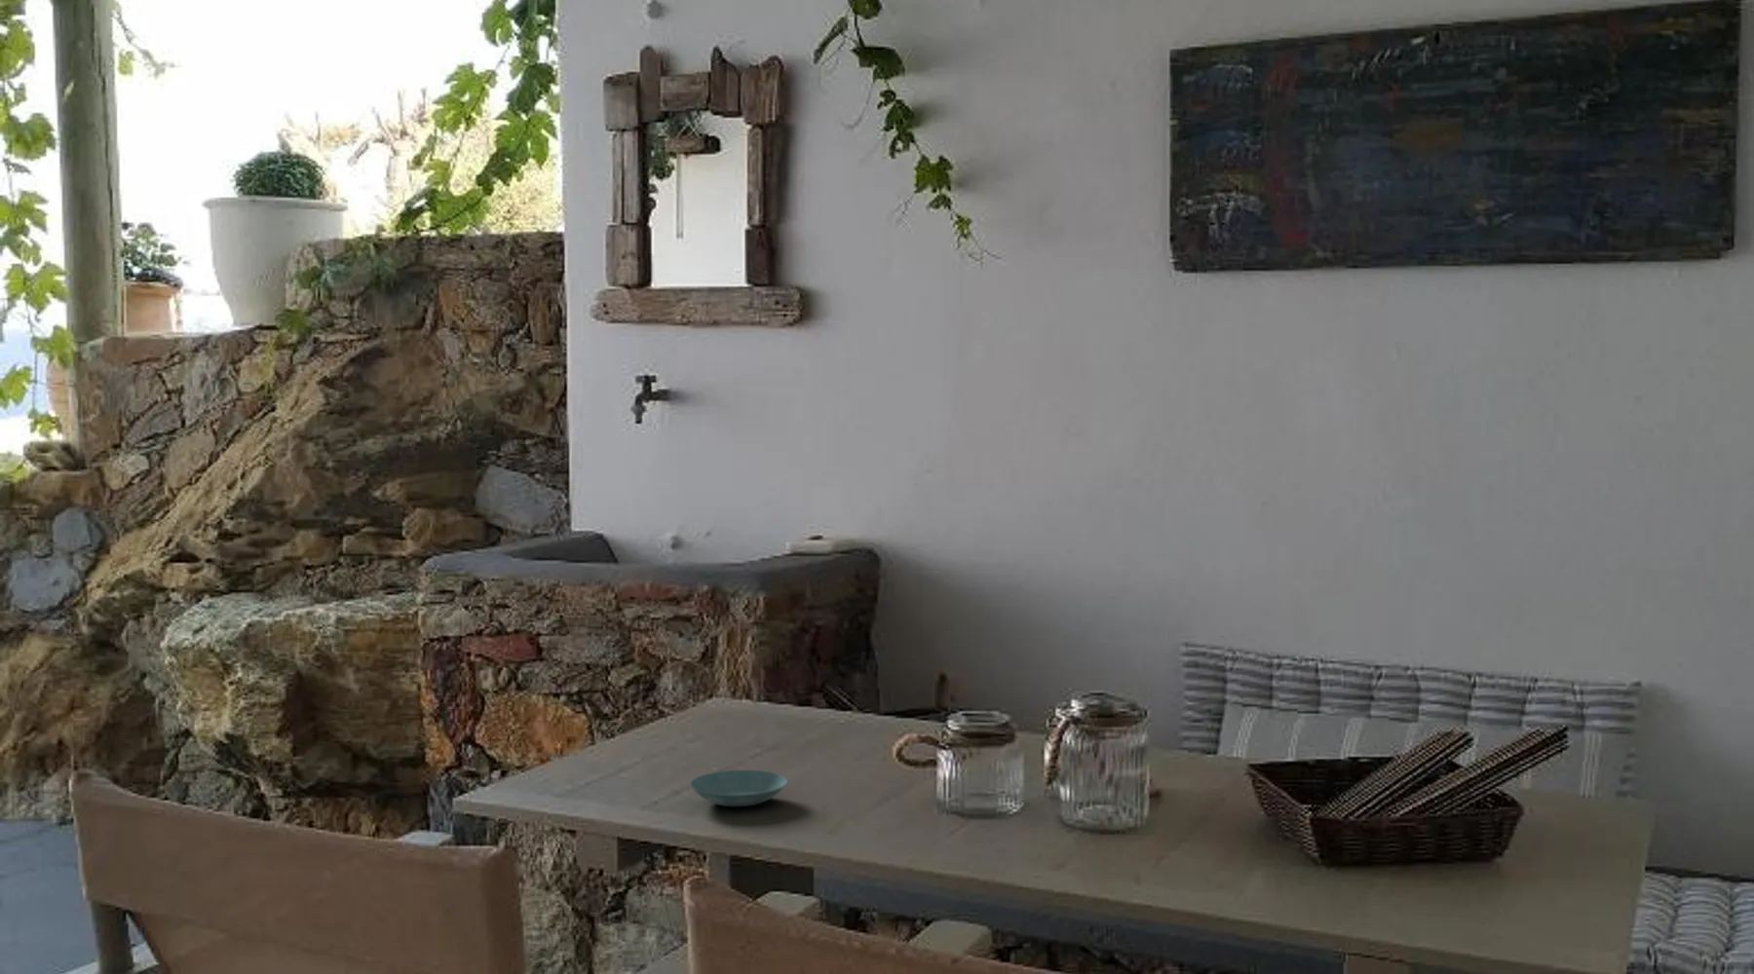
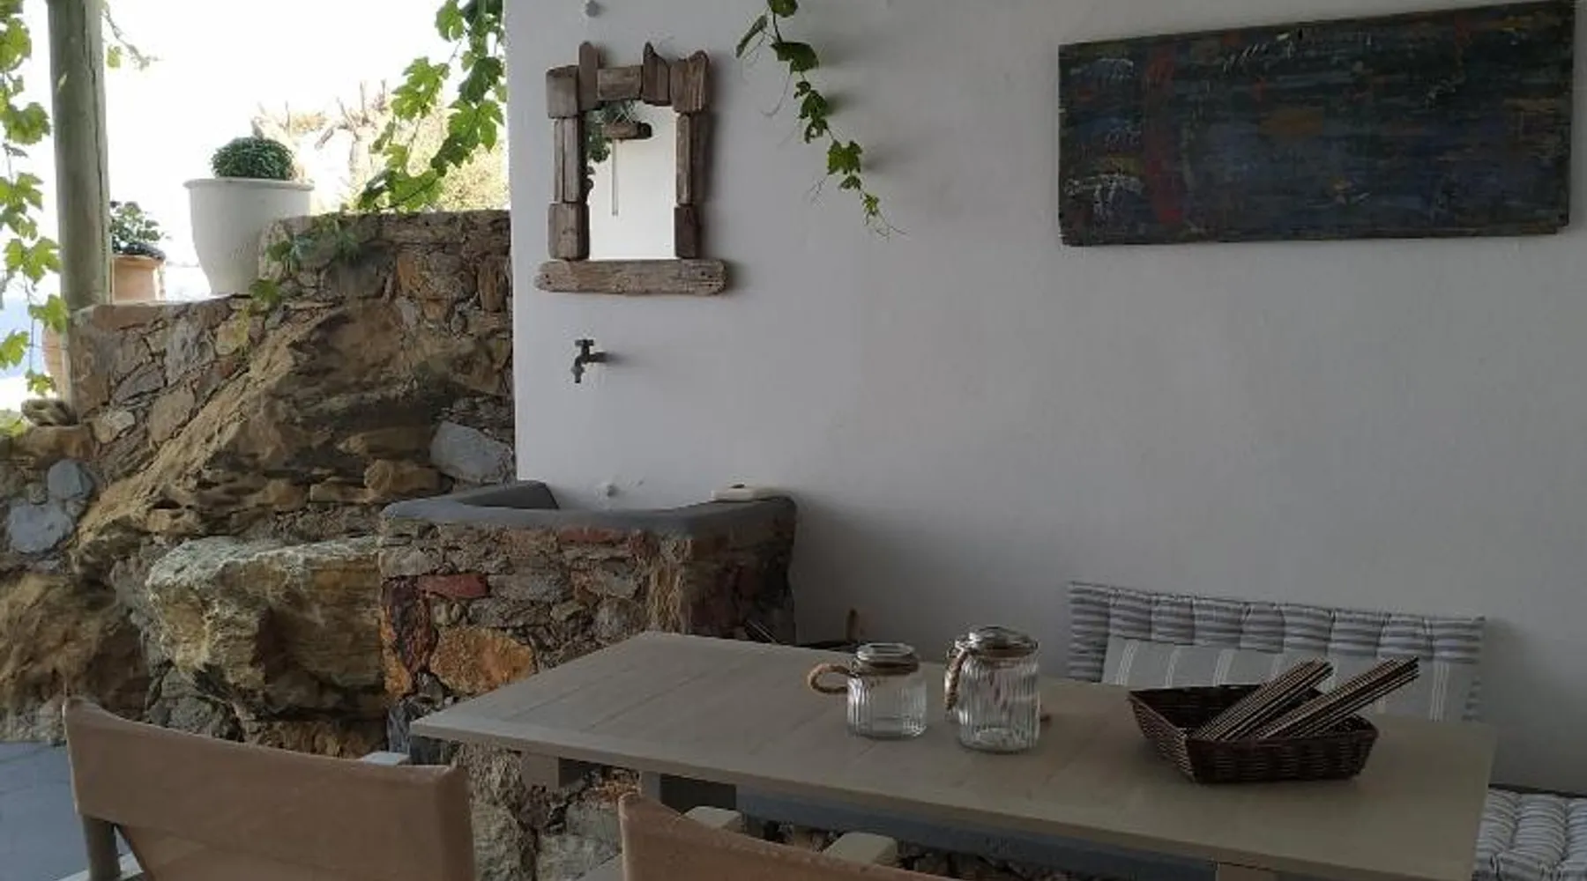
- saucer (739, 790)
